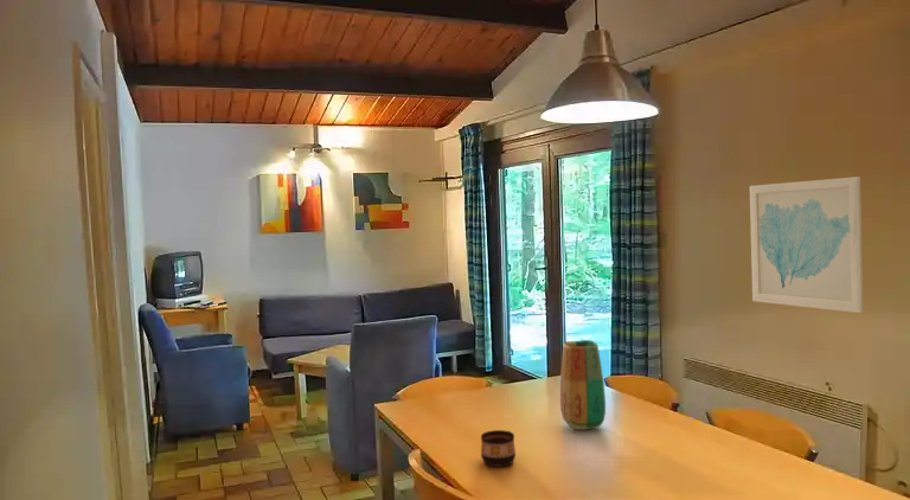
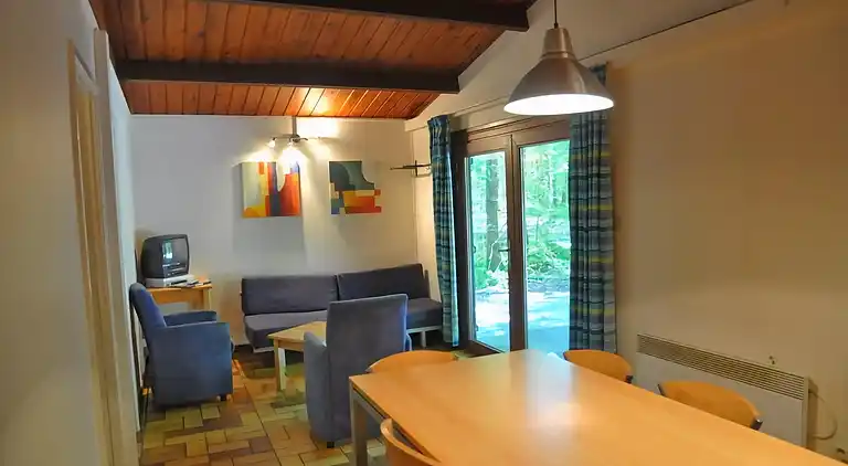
- wall art (801, 244)
- cup (500, 448)
- vase (582, 385)
